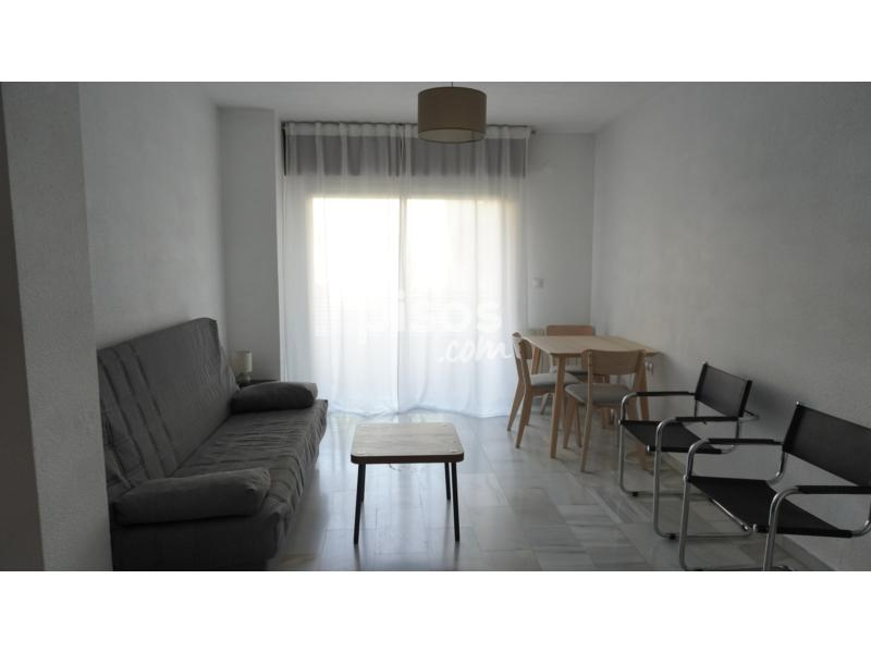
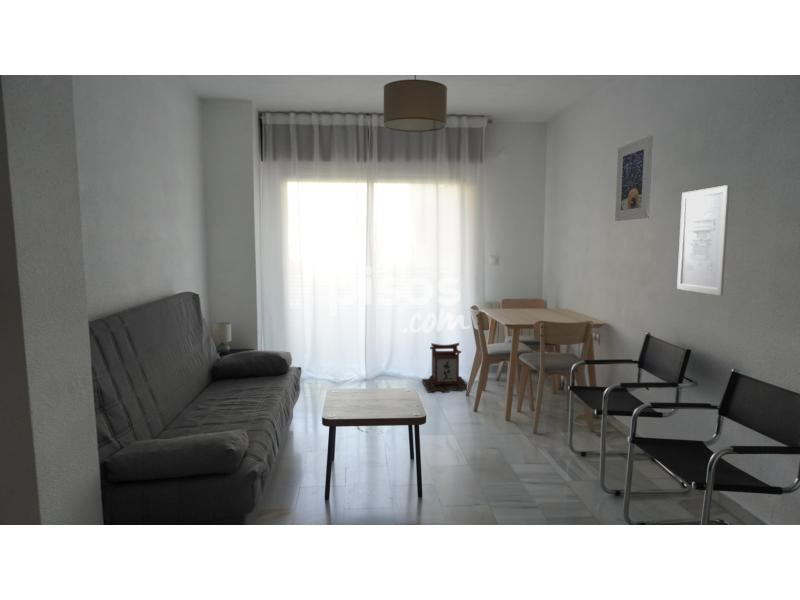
+ wall art (701, 241)
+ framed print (632, 181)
+ lantern (445, 364)
